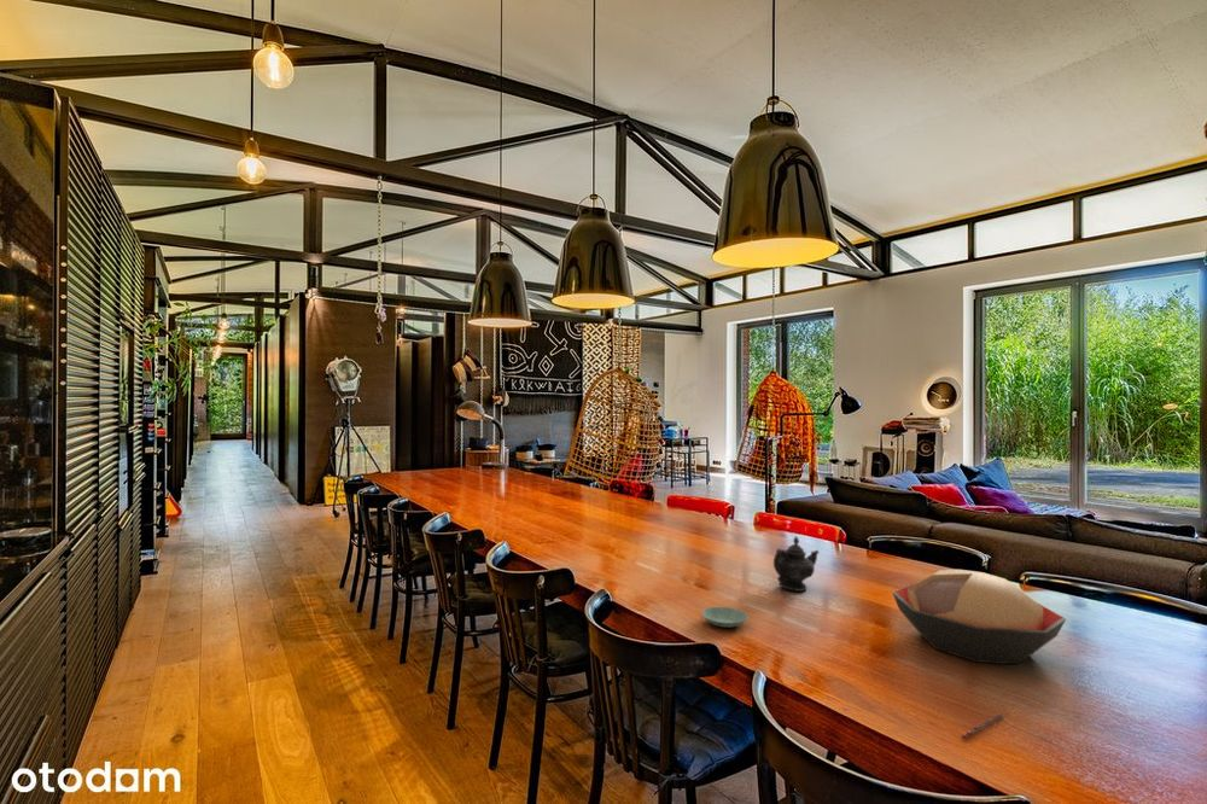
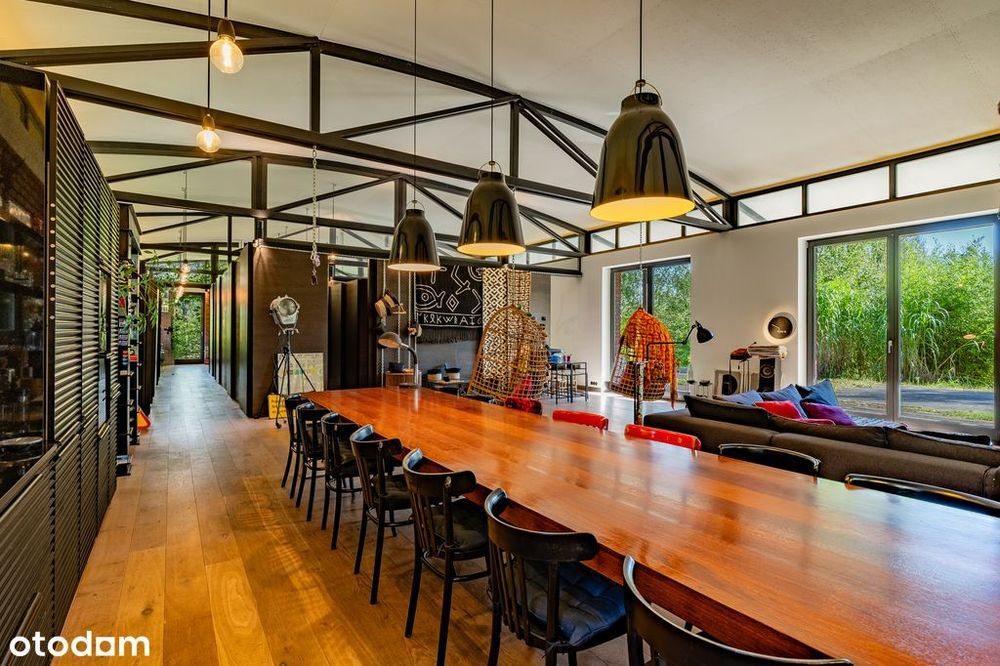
- pen (982, 724)
- teapot (795, 561)
- decorative bowl (973, 608)
- saucer (724, 618)
